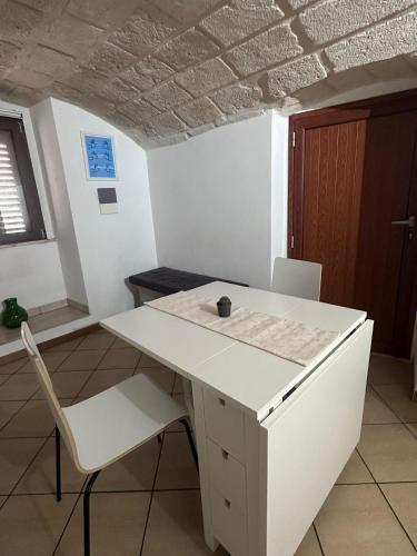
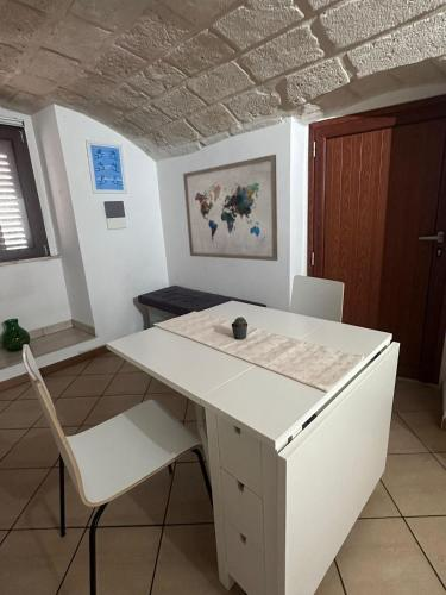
+ wall art (226, 213)
